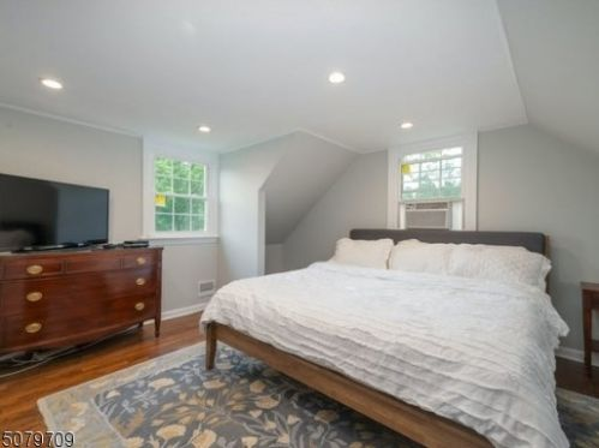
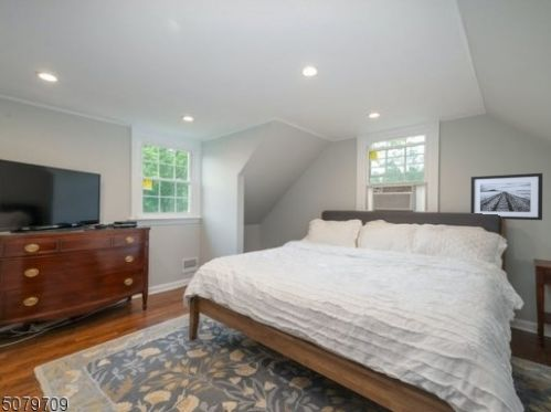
+ wall art (504, 197)
